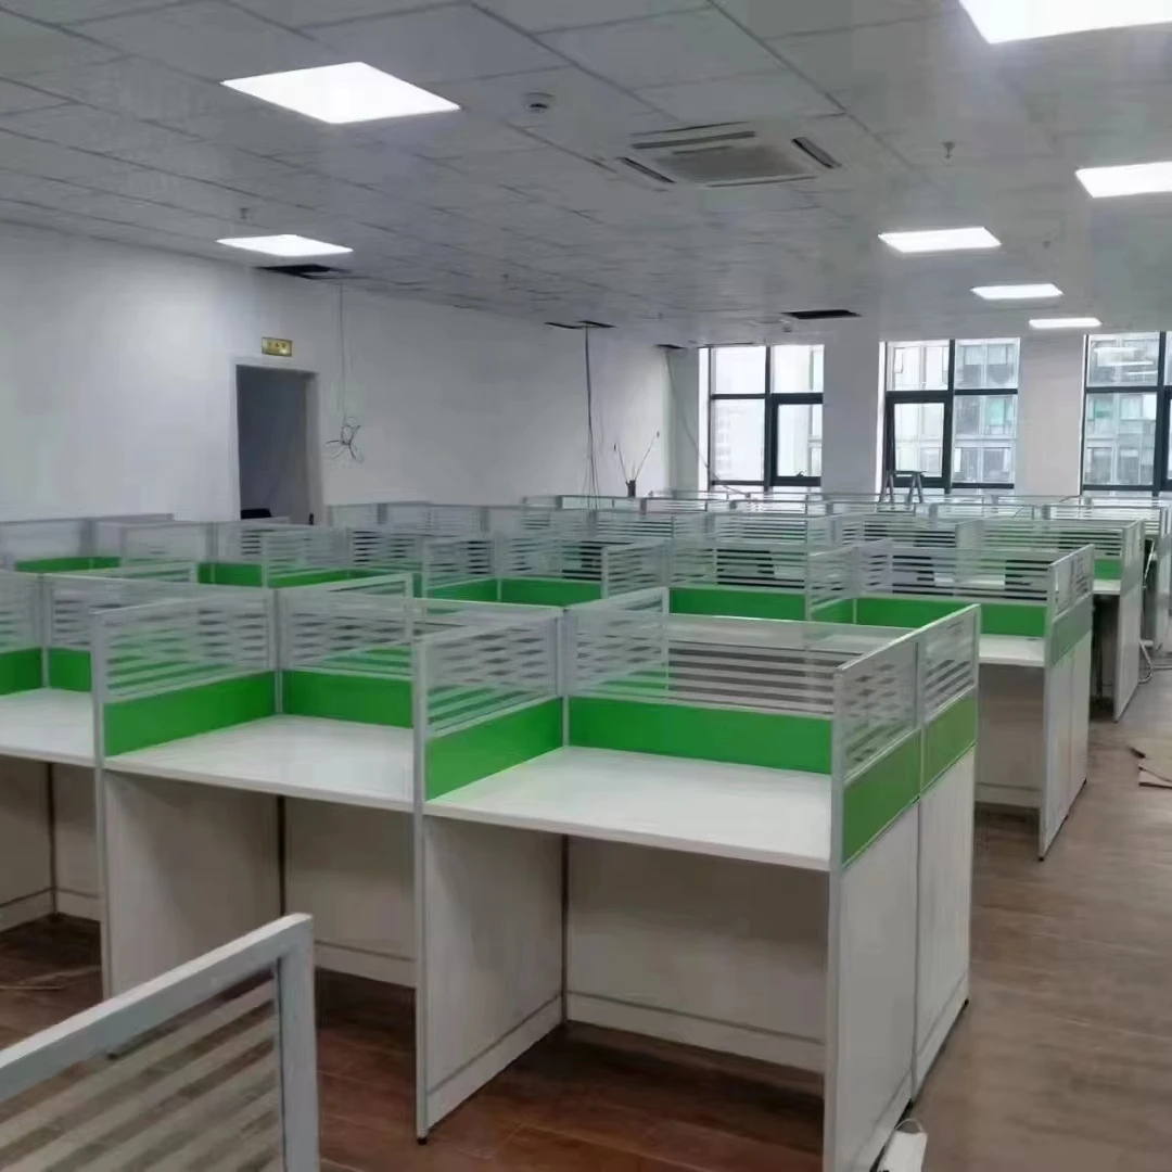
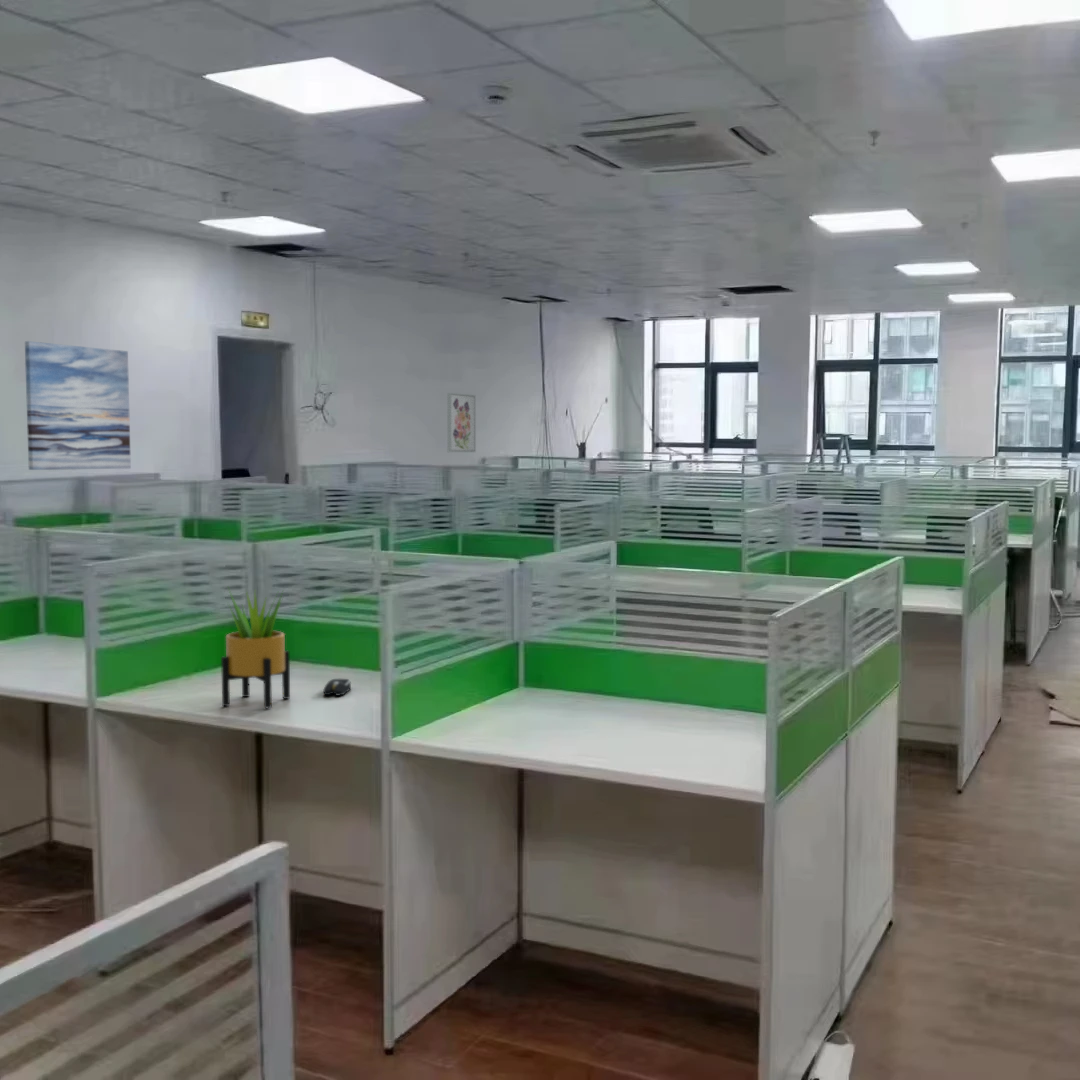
+ computer mouse (337, 686)
+ wall art (461, 423)
+ wall art (80, 408)
+ potted plant (255, 644)
